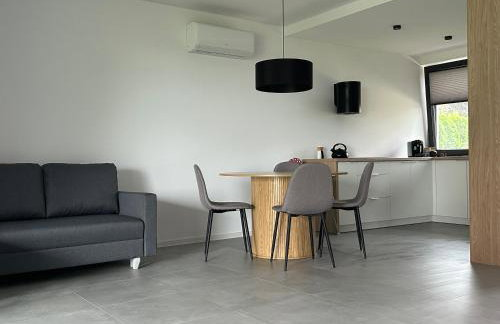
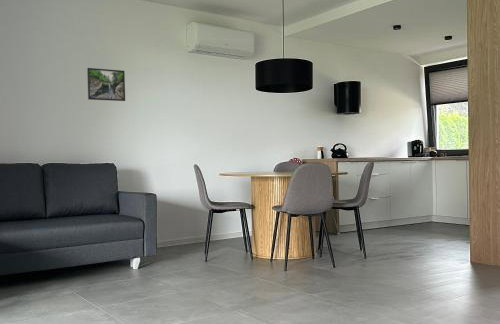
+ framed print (106, 84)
